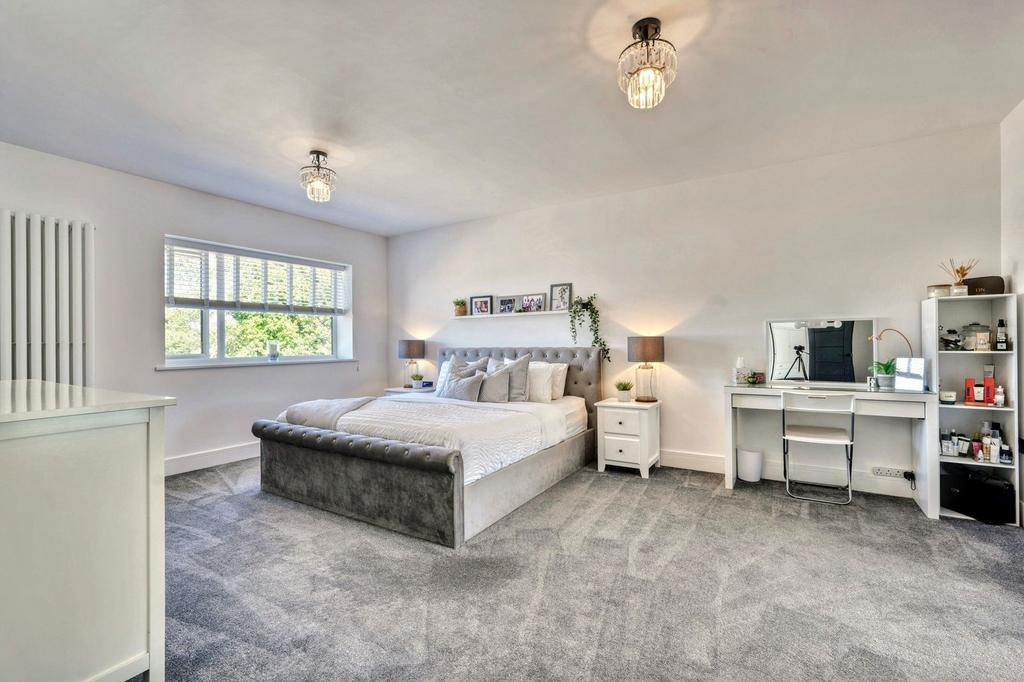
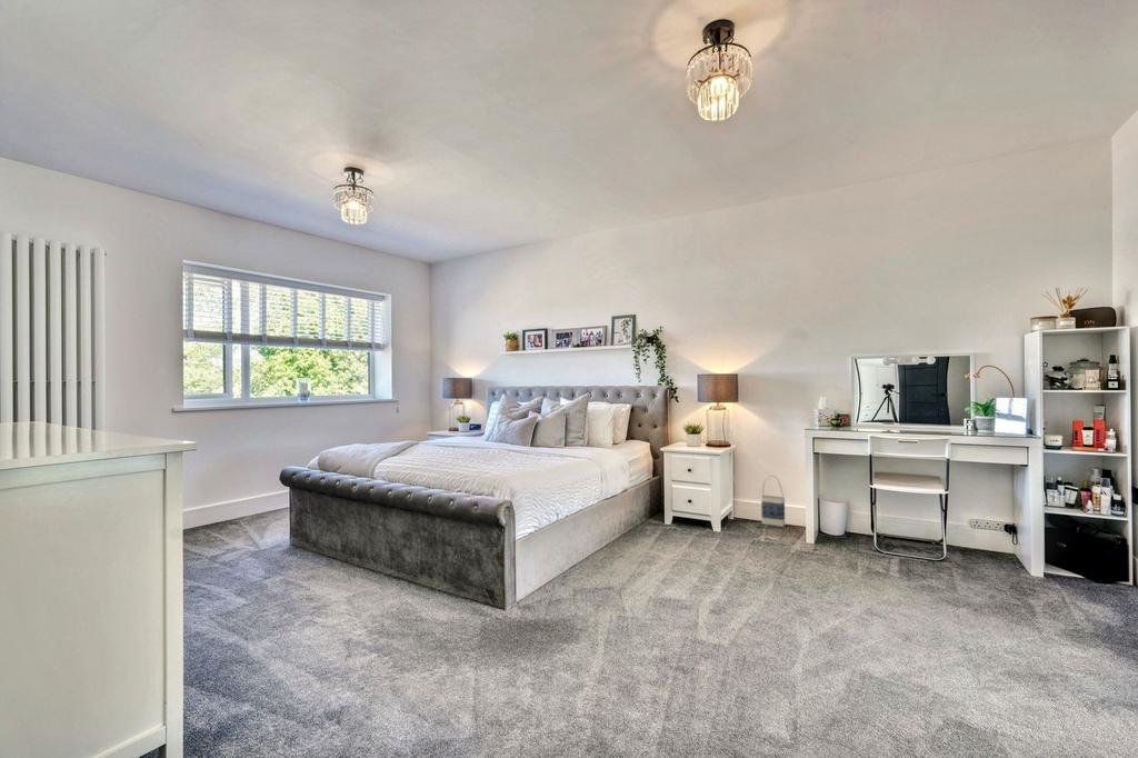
+ bag (772, 499)
